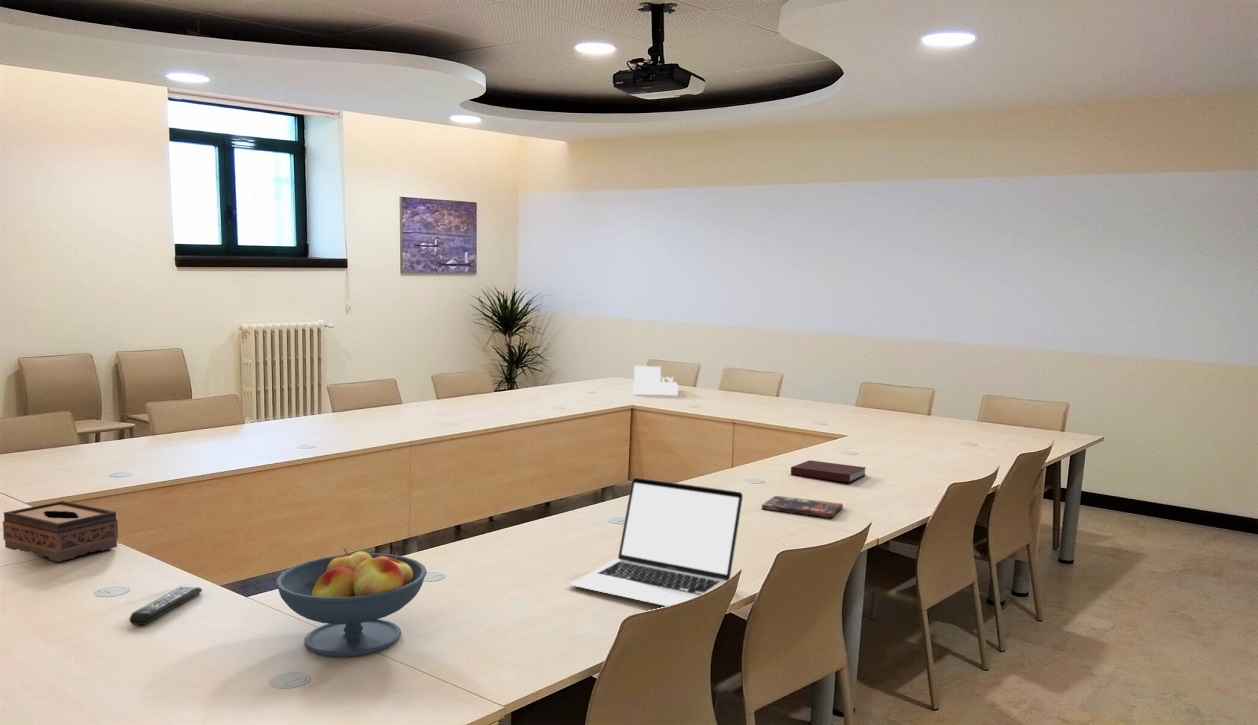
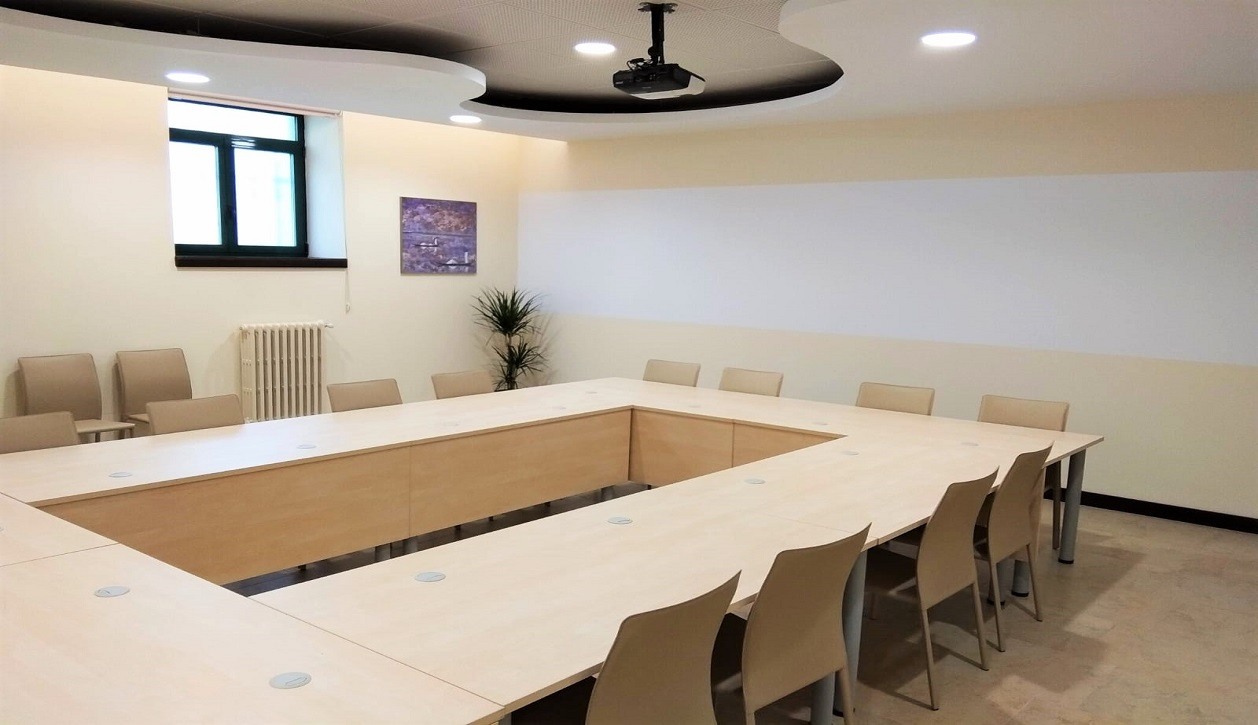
- paper stack (655, 378)
- notebook (828, 470)
- remote control (167, 603)
- tissue box (60, 529)
- laptop (657, 538)
- fruit bowl (353, 595)
- book (802, 506)
